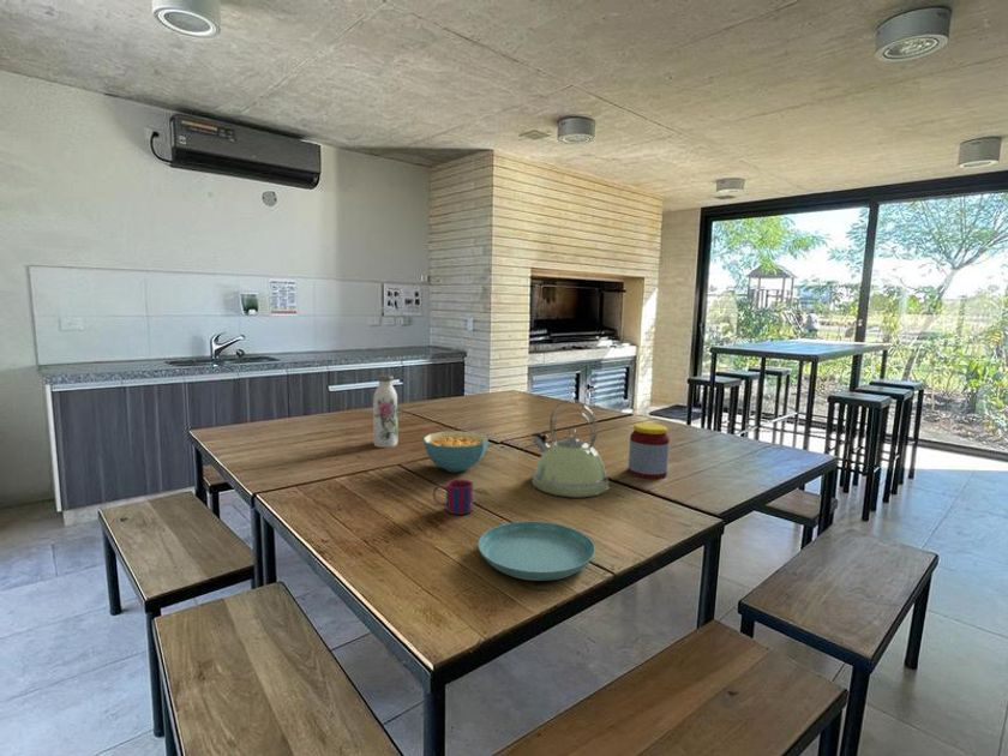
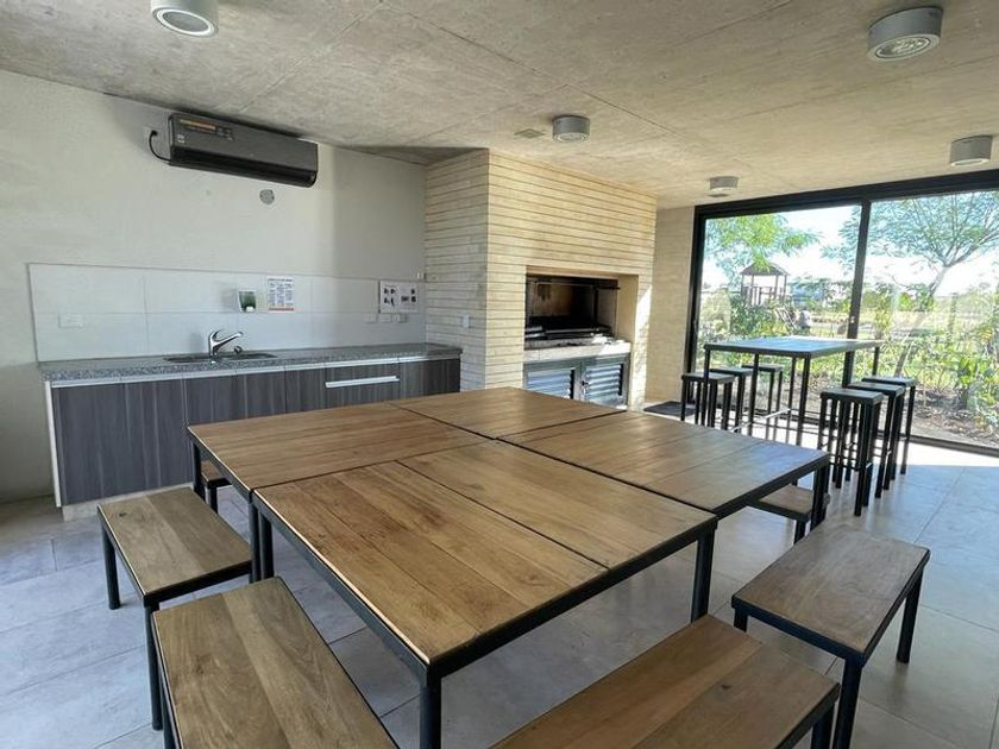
- water bottle (385, 410)
- saucer (535, 551)
- kettle (566, 440)
- jar (648, 449)
- mug (452, 496)
- cereal bowl (455, 454)
